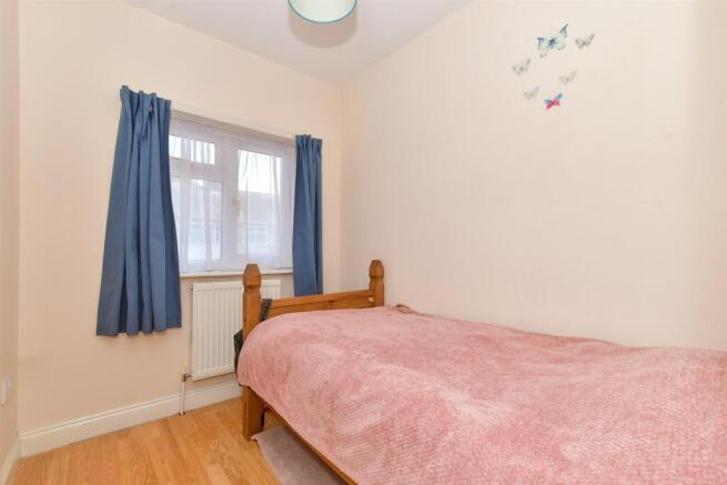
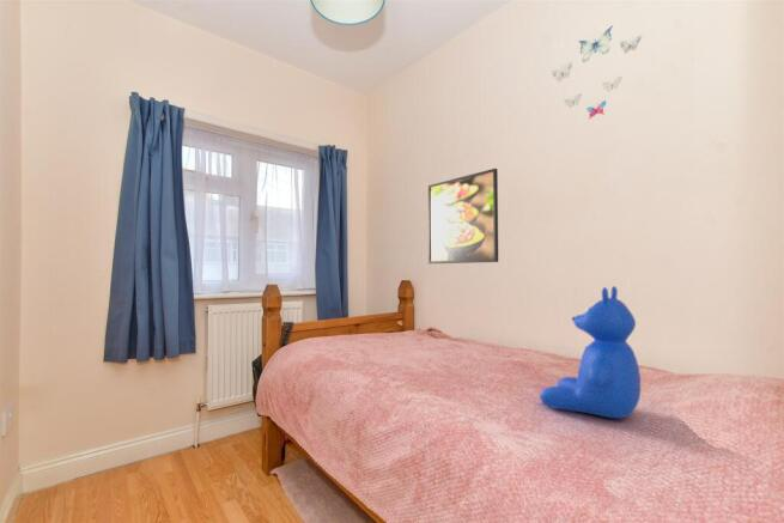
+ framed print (460, 220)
+ teddy bear (589, 347)
